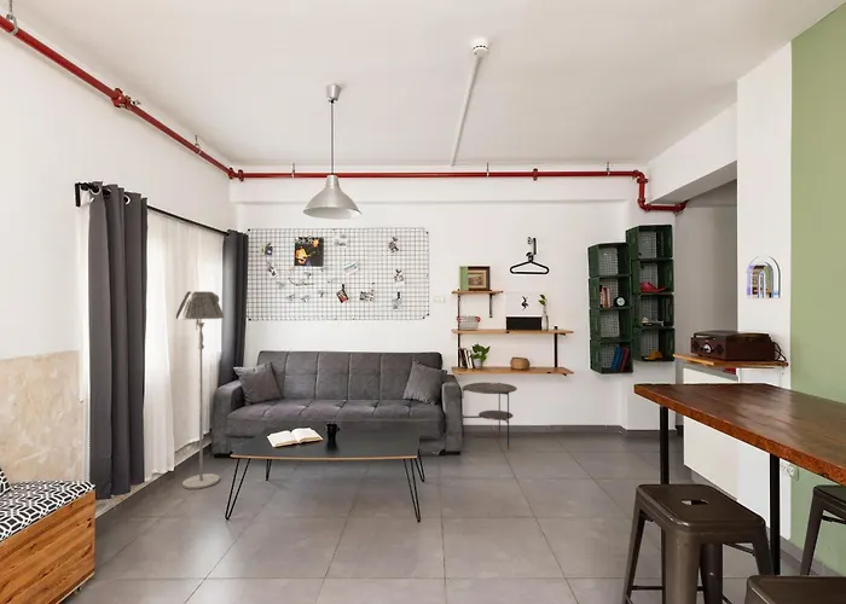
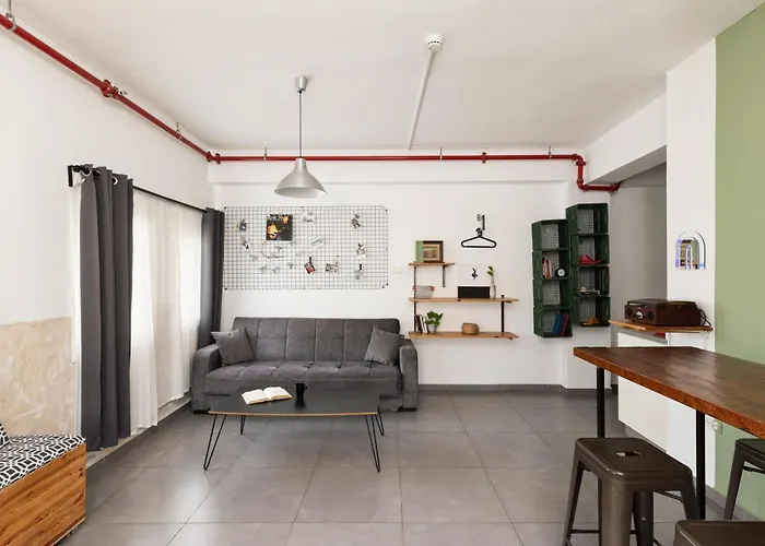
- side table (488, 413)
- floor lamp (199, 387)
